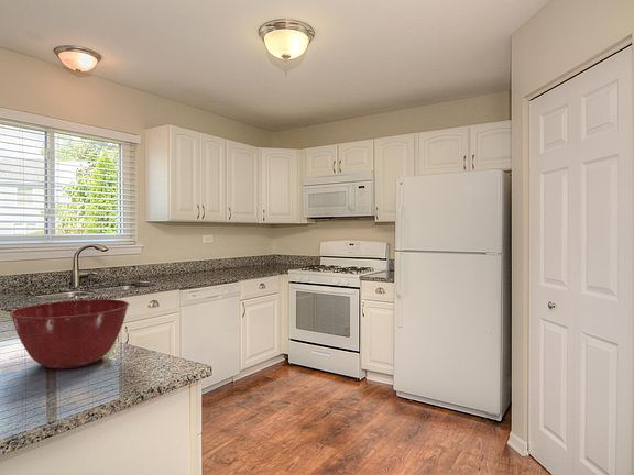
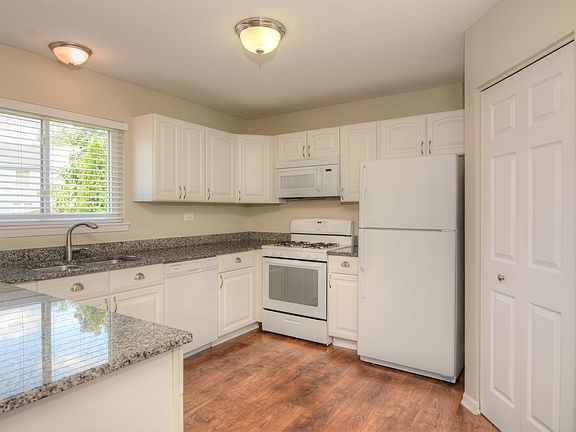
- mixing bowl (73, 333)
